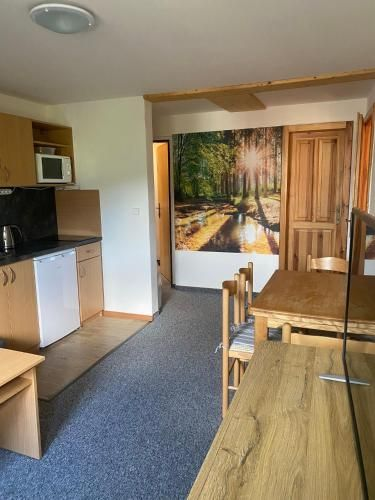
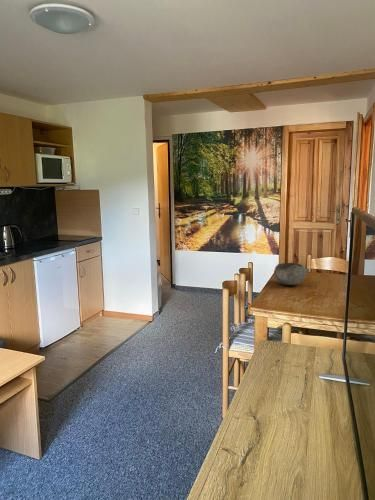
+ bowl (291, 273)
